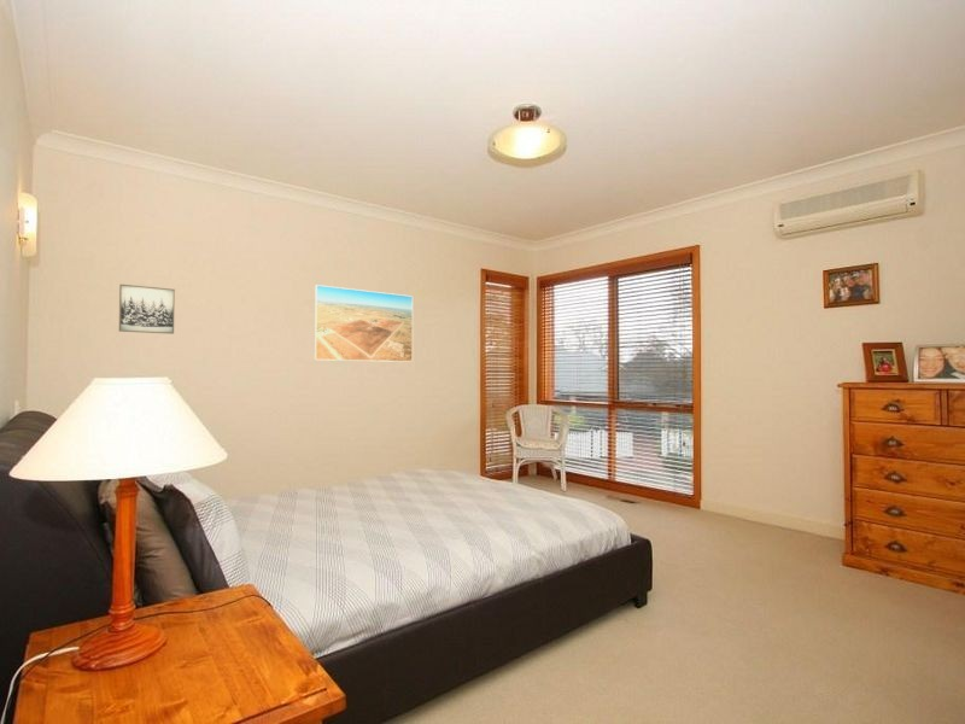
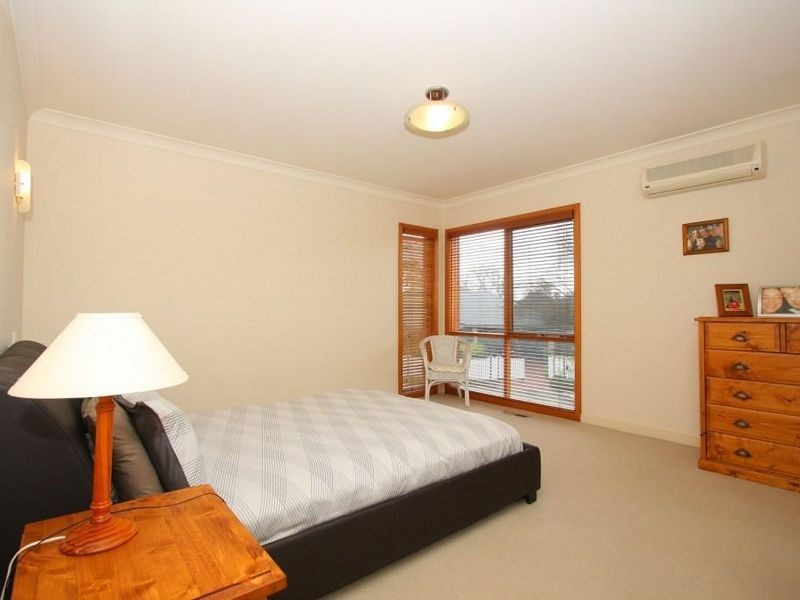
- wall art (147, 309)
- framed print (367, 326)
